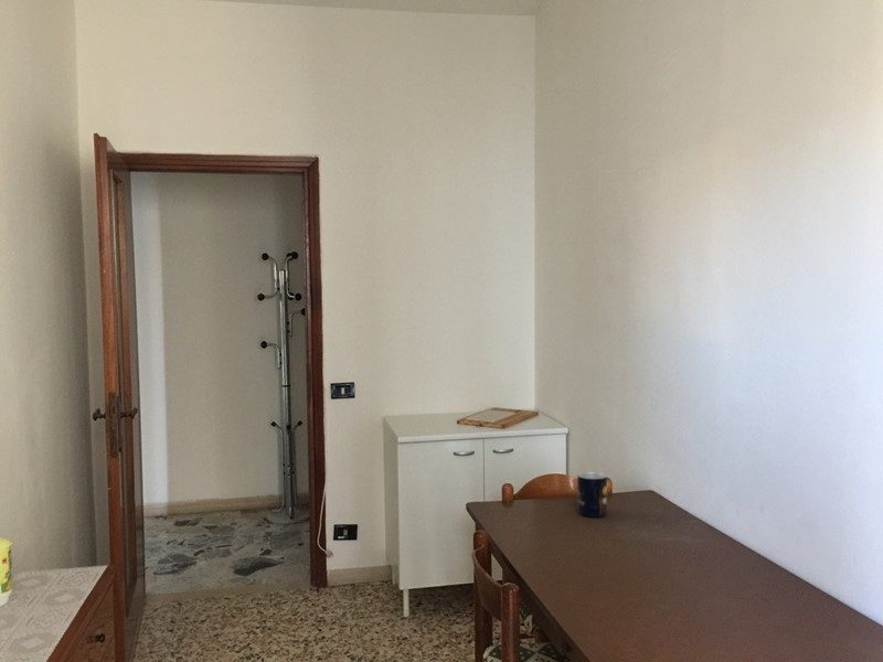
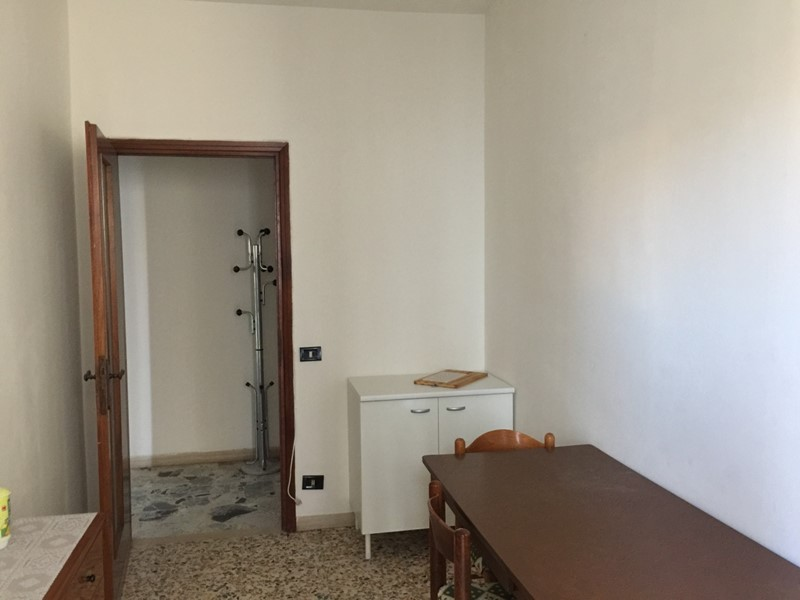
- mug (594, 495)
